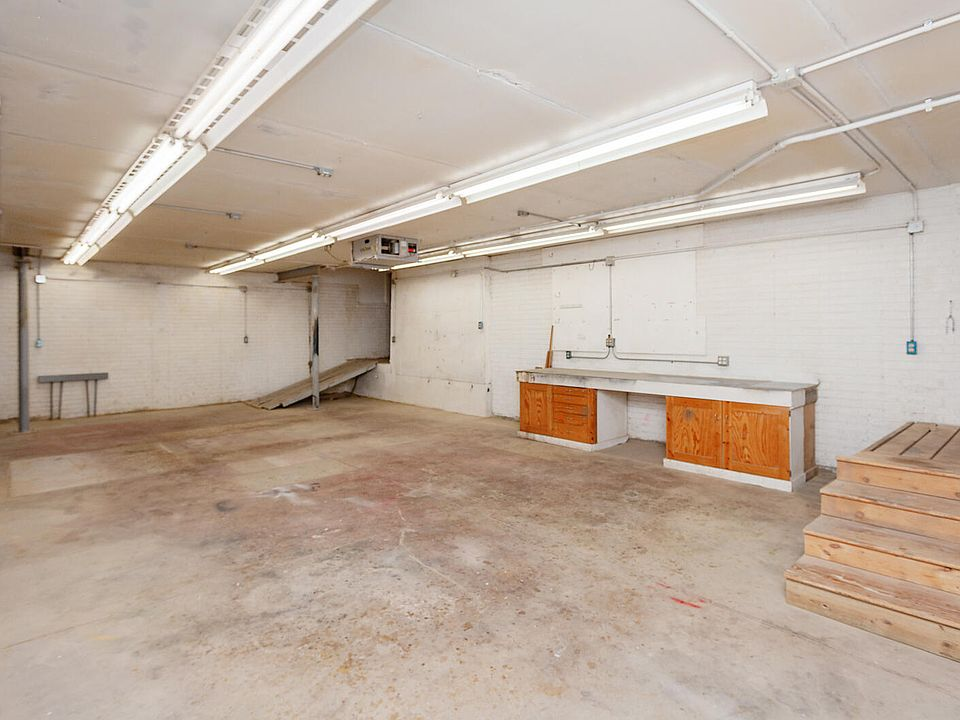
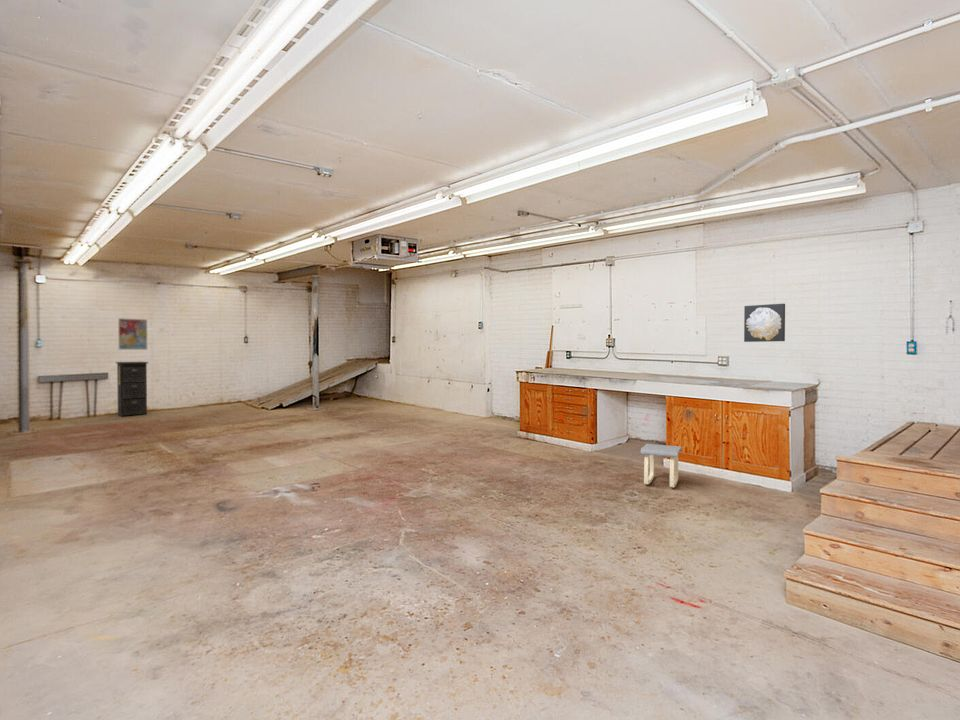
+ stool (653, 465)
+ filing cabinet (132, 388)
+ wall art (133, 334)
+ wall art (764, 323)
